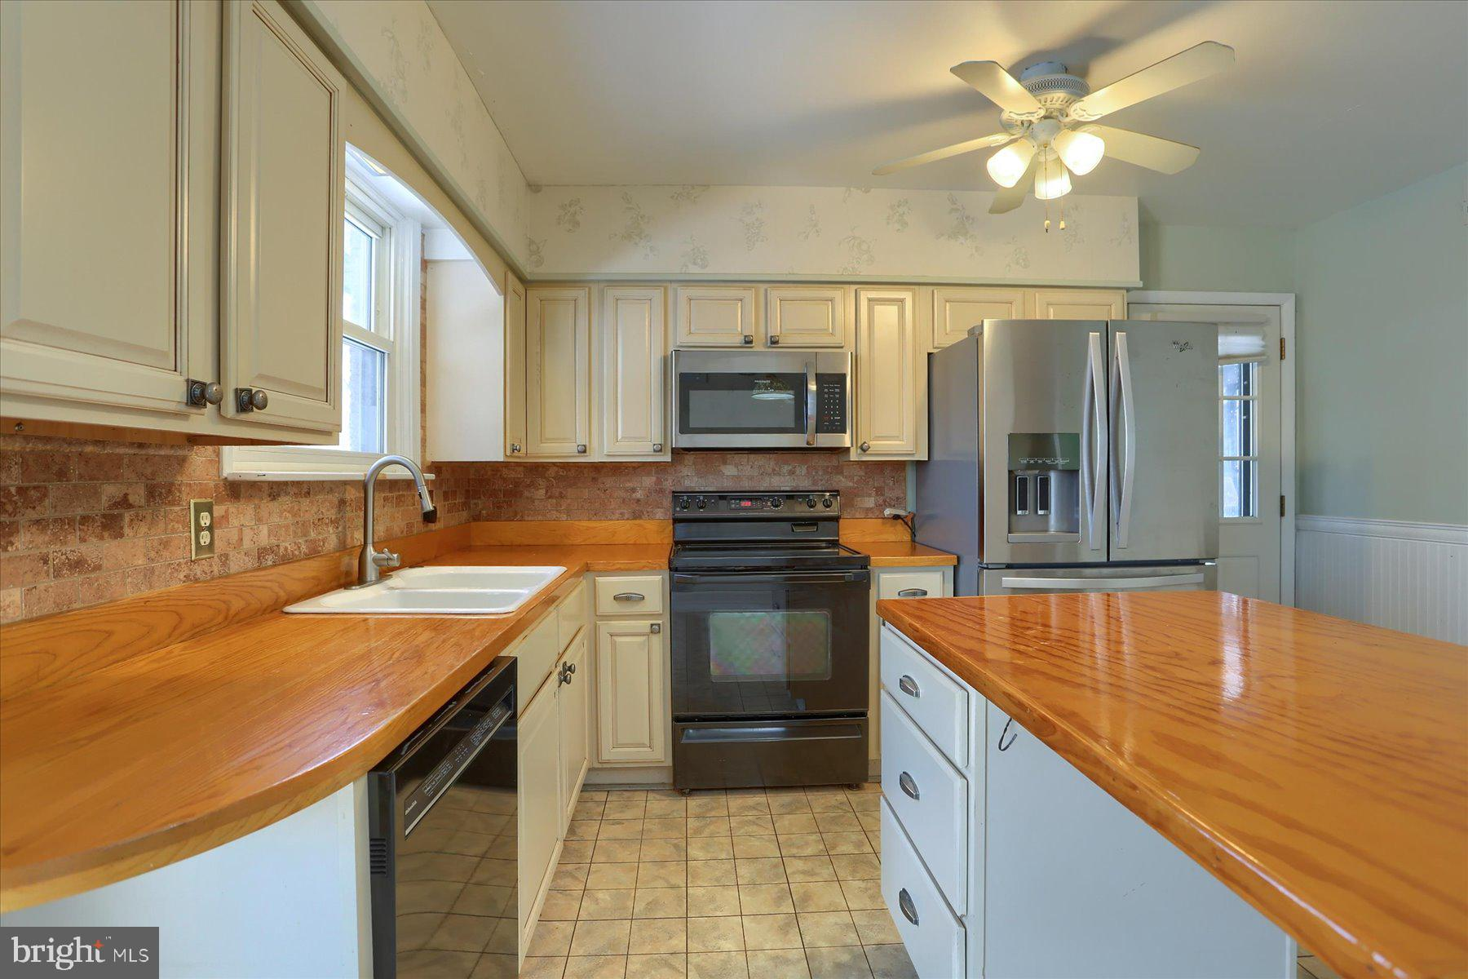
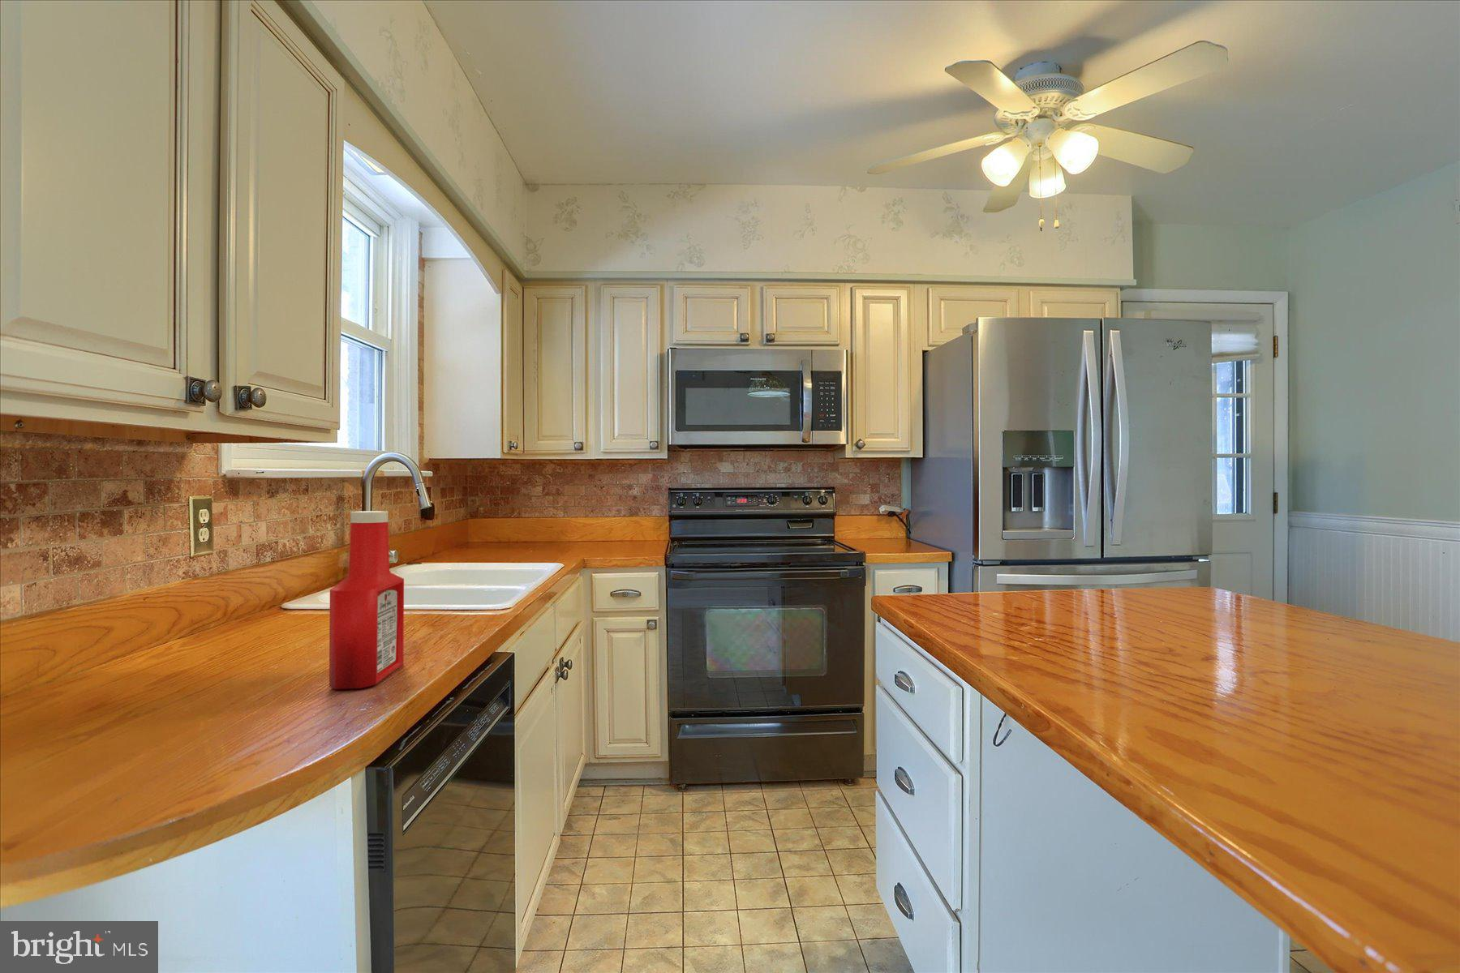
+ soap bottle (369, 593)
